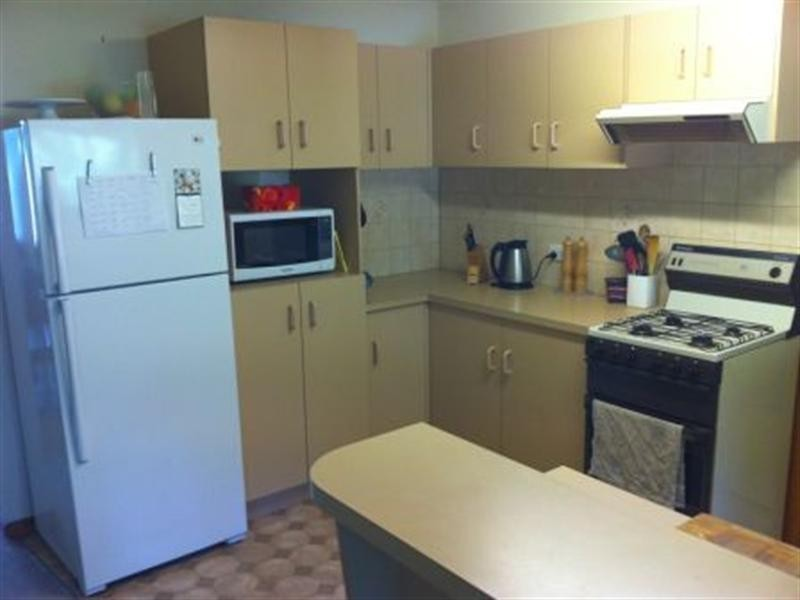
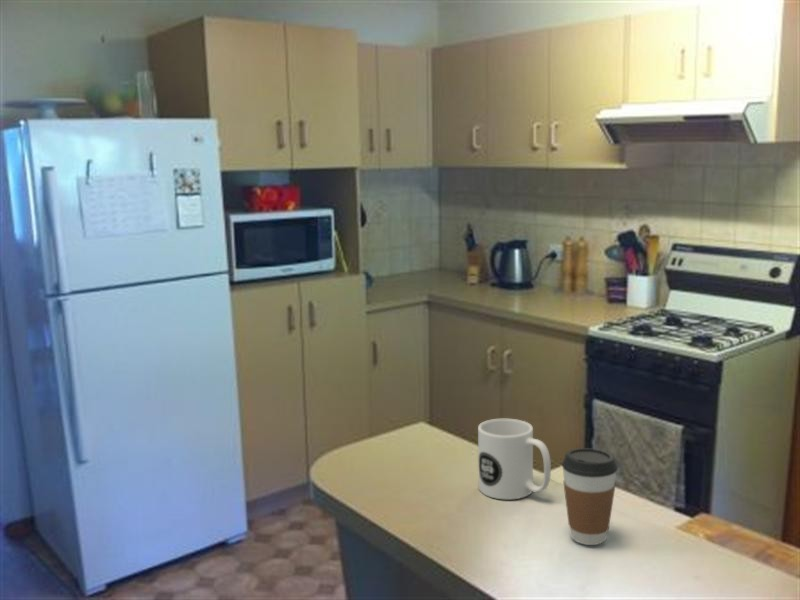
+ coffee cup (589, 496)
+ mug (515, 460)
